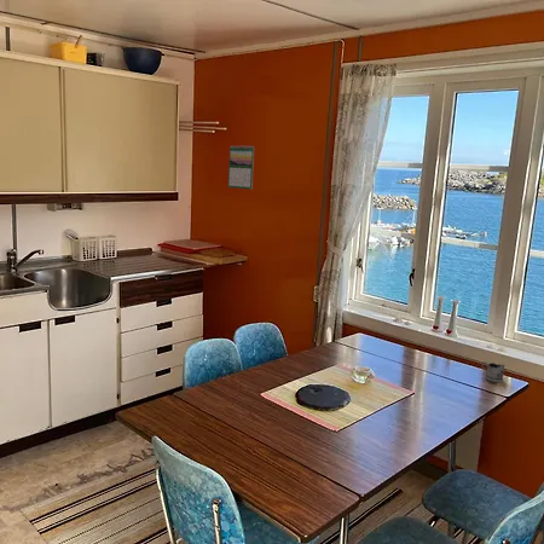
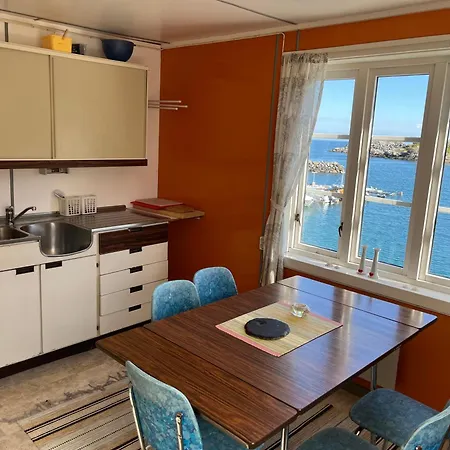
- calendar (241, 167)
- tea glass holder (492, 369)
